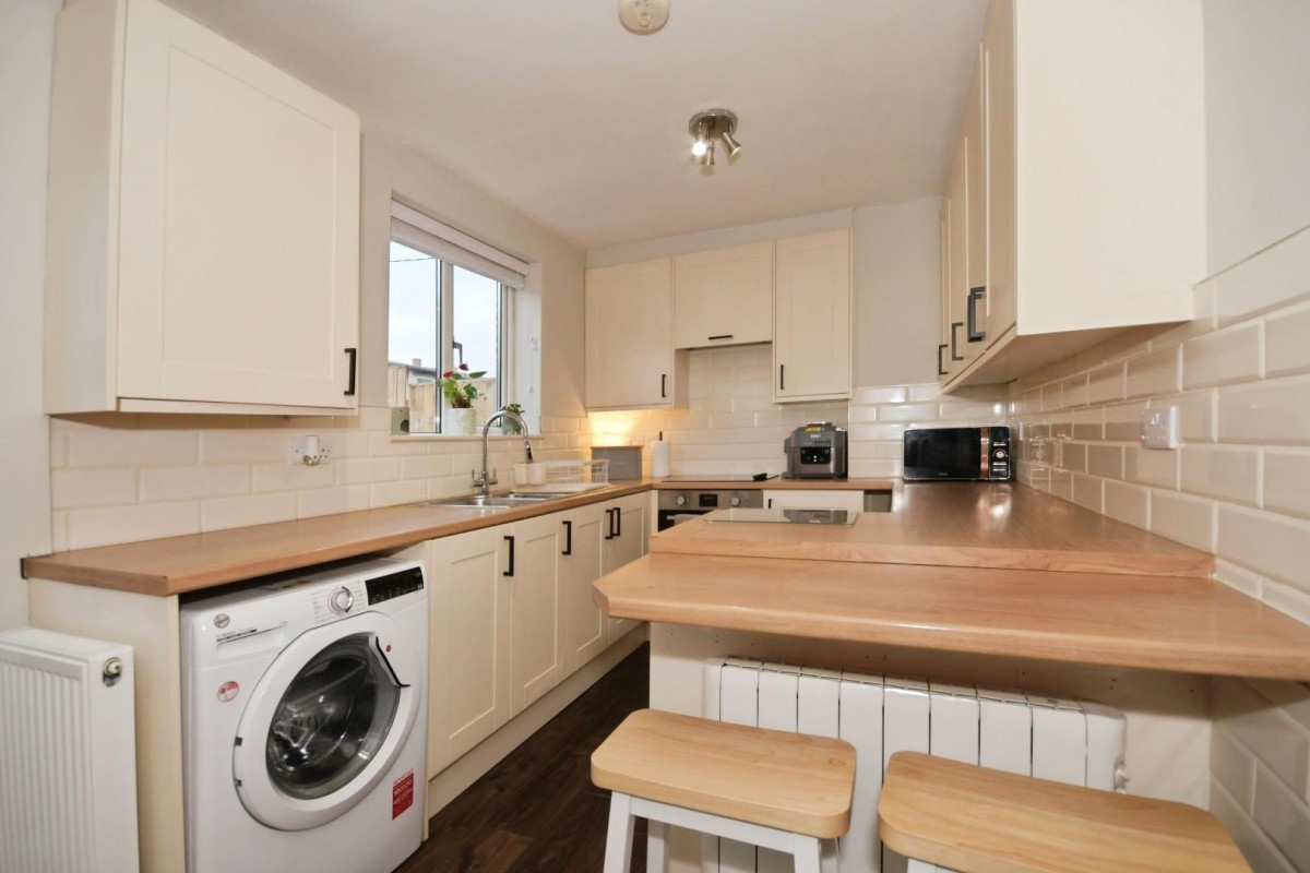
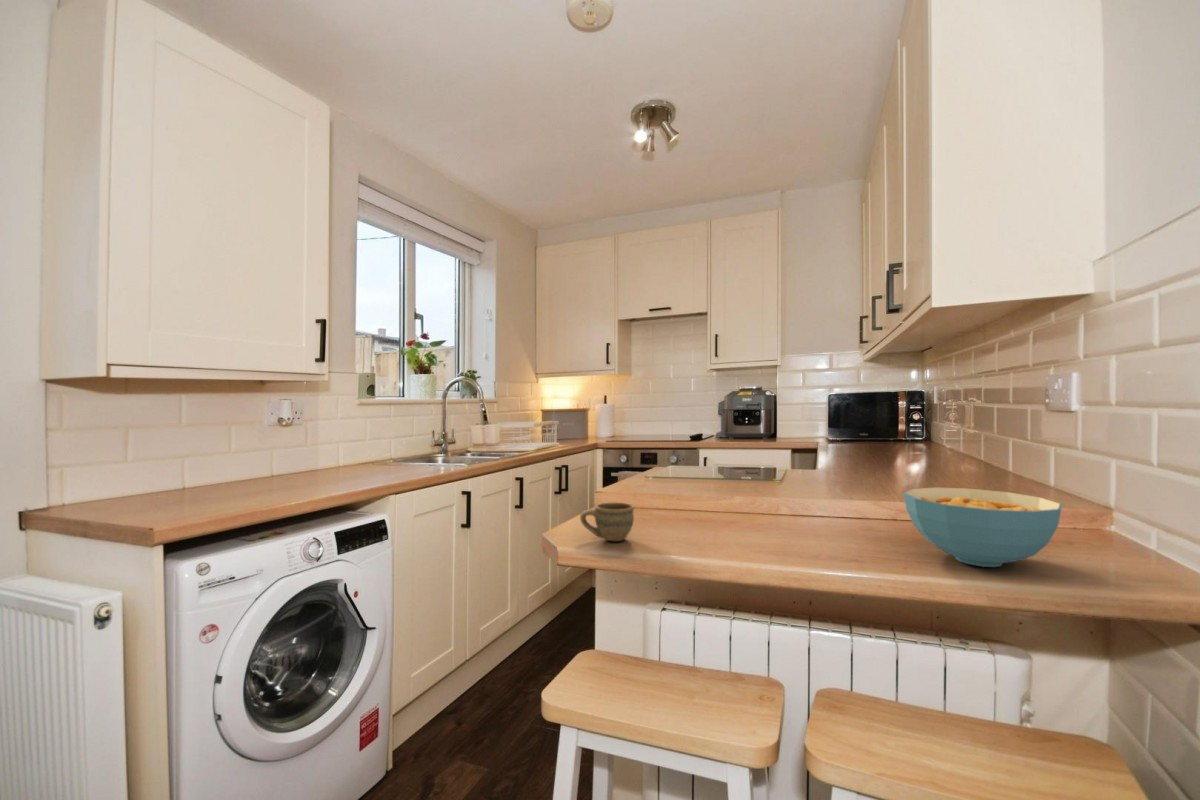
+ cereal bowl (978, 529)
+ cup (607, 521)
